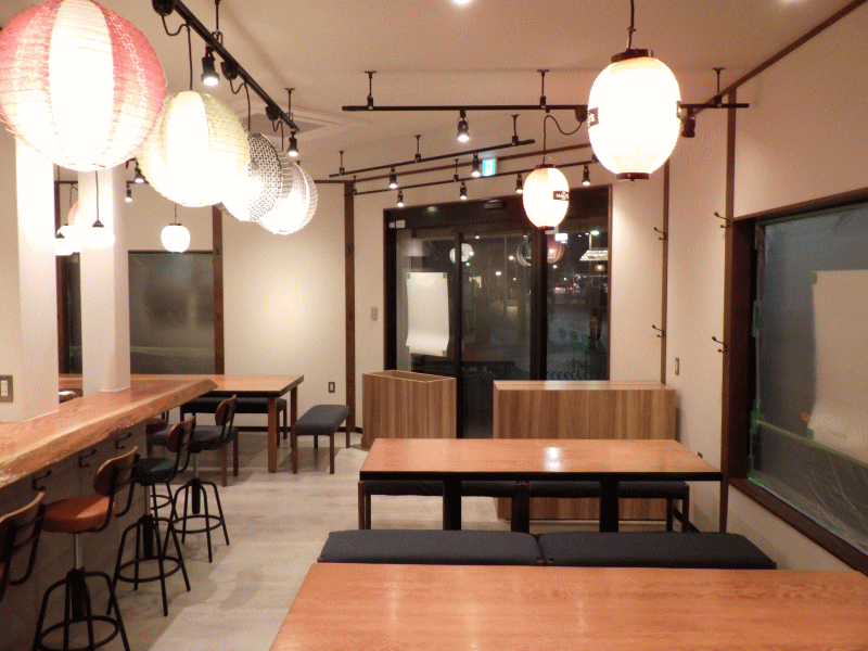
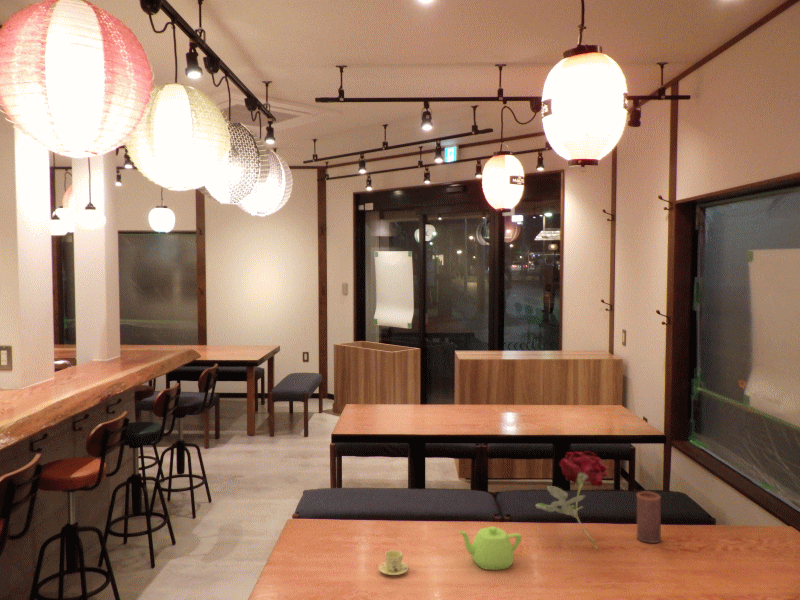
+ flower (566, 495)
+ chinaware (393, 562)
+ candle (648, 516)
+ teapot (489, 544)
